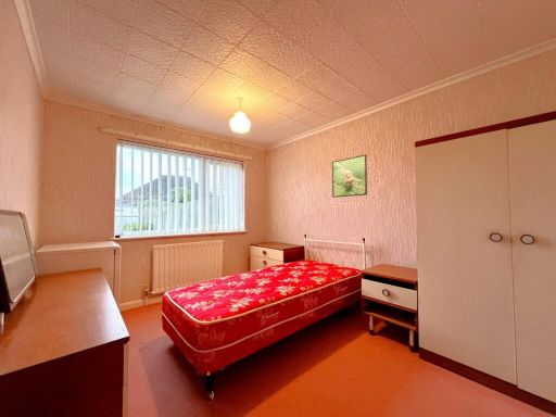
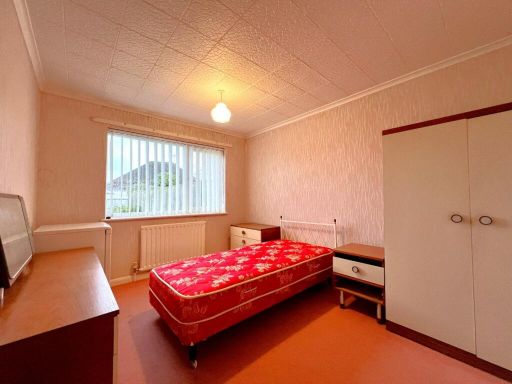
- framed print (348, 177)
